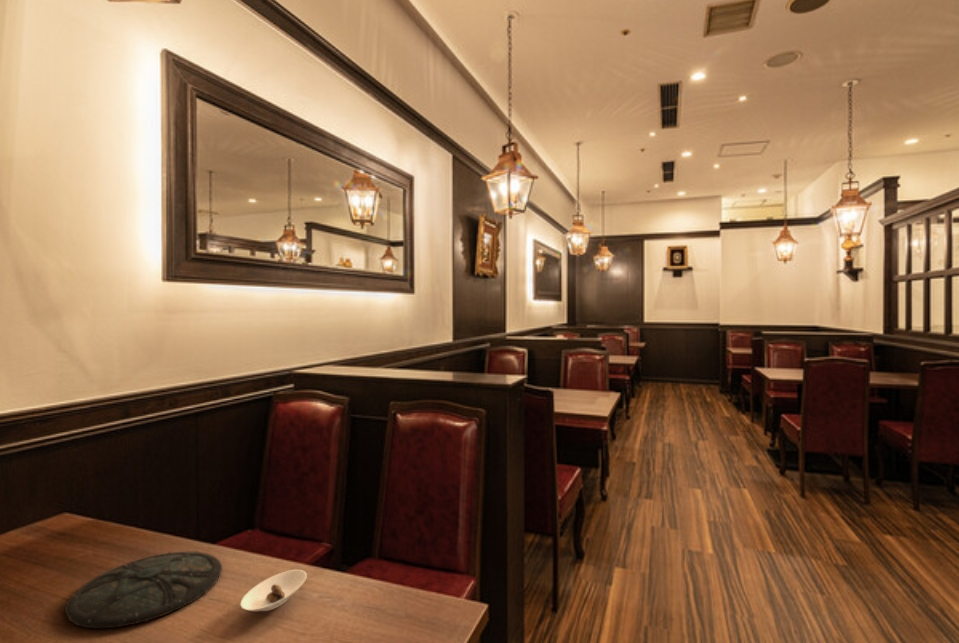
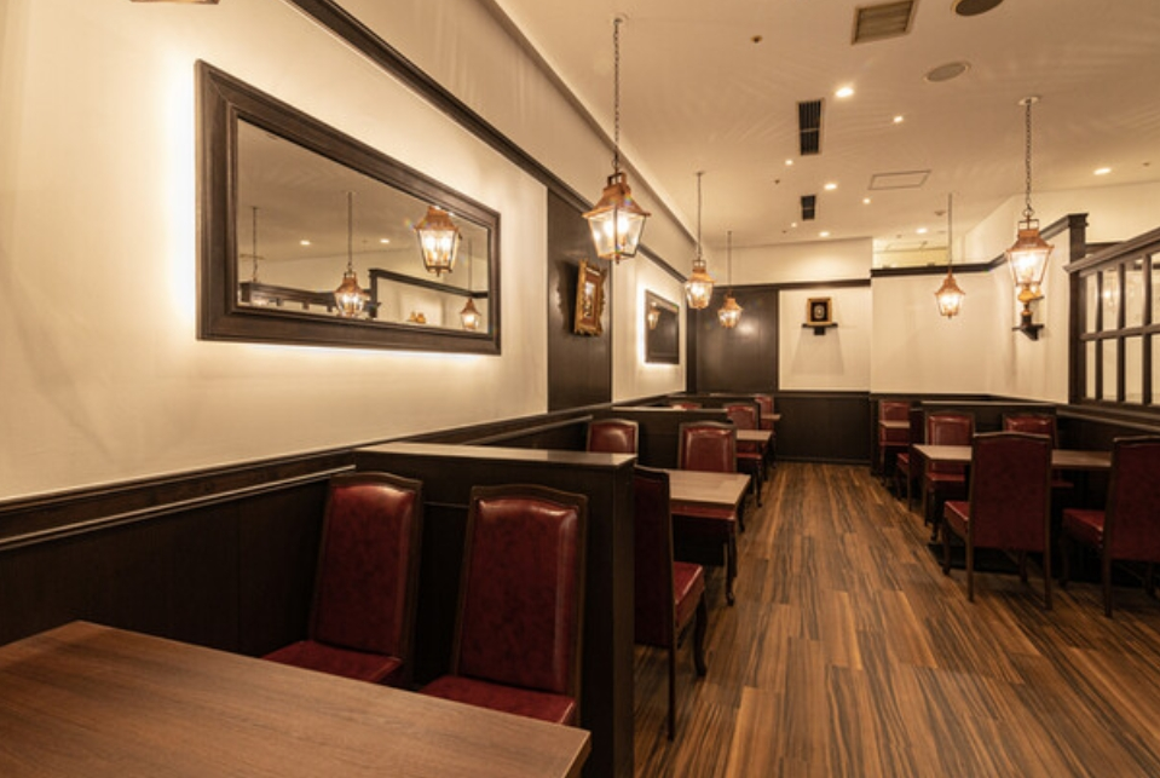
- plate (149, 577)
- saucer (275, 593)
